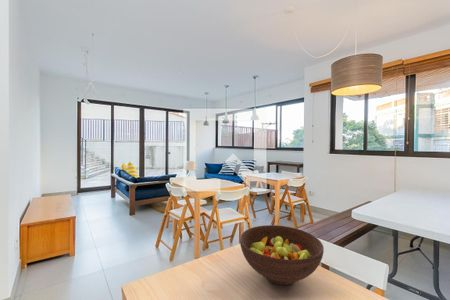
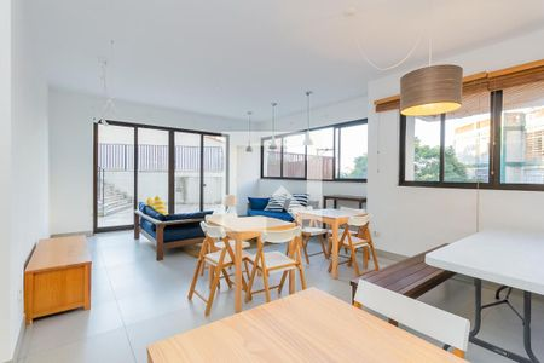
- fruit bowl (279, 257)
